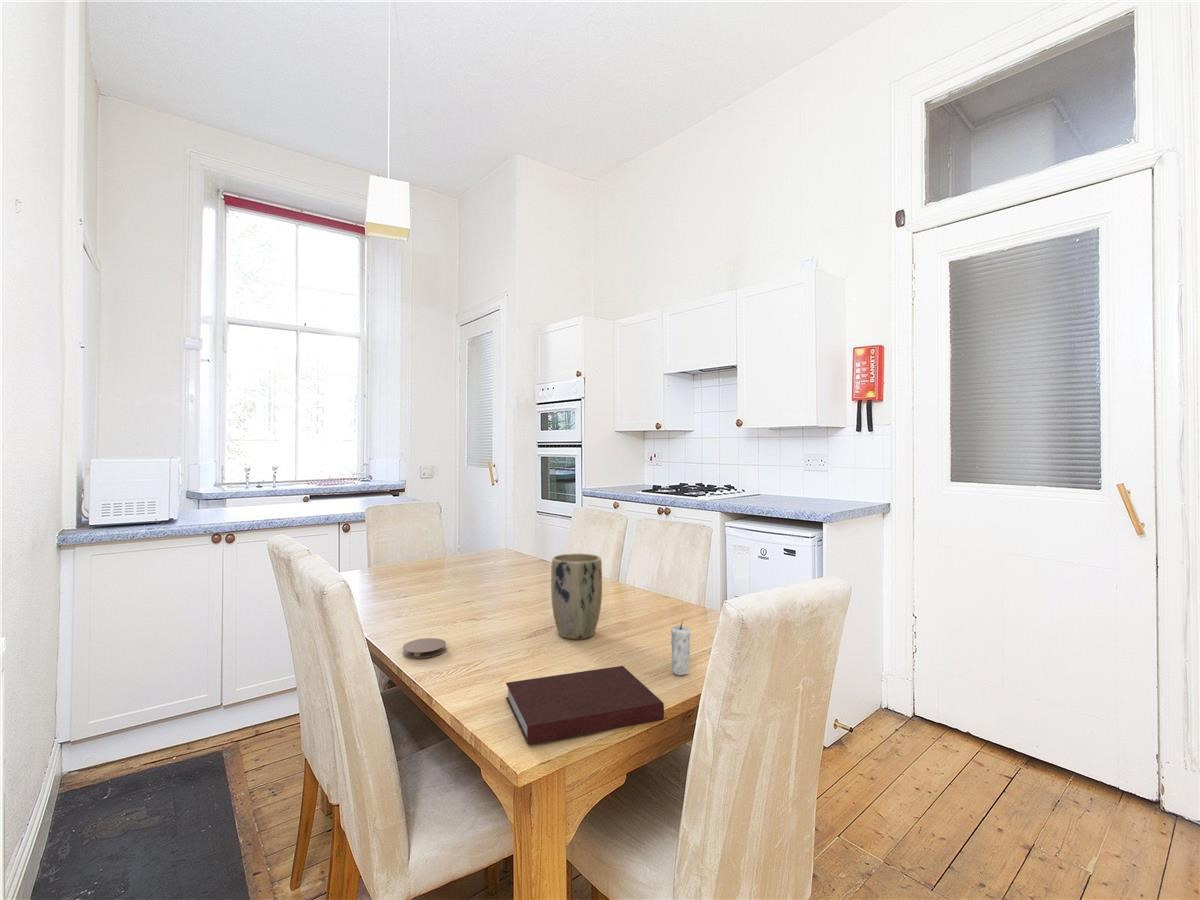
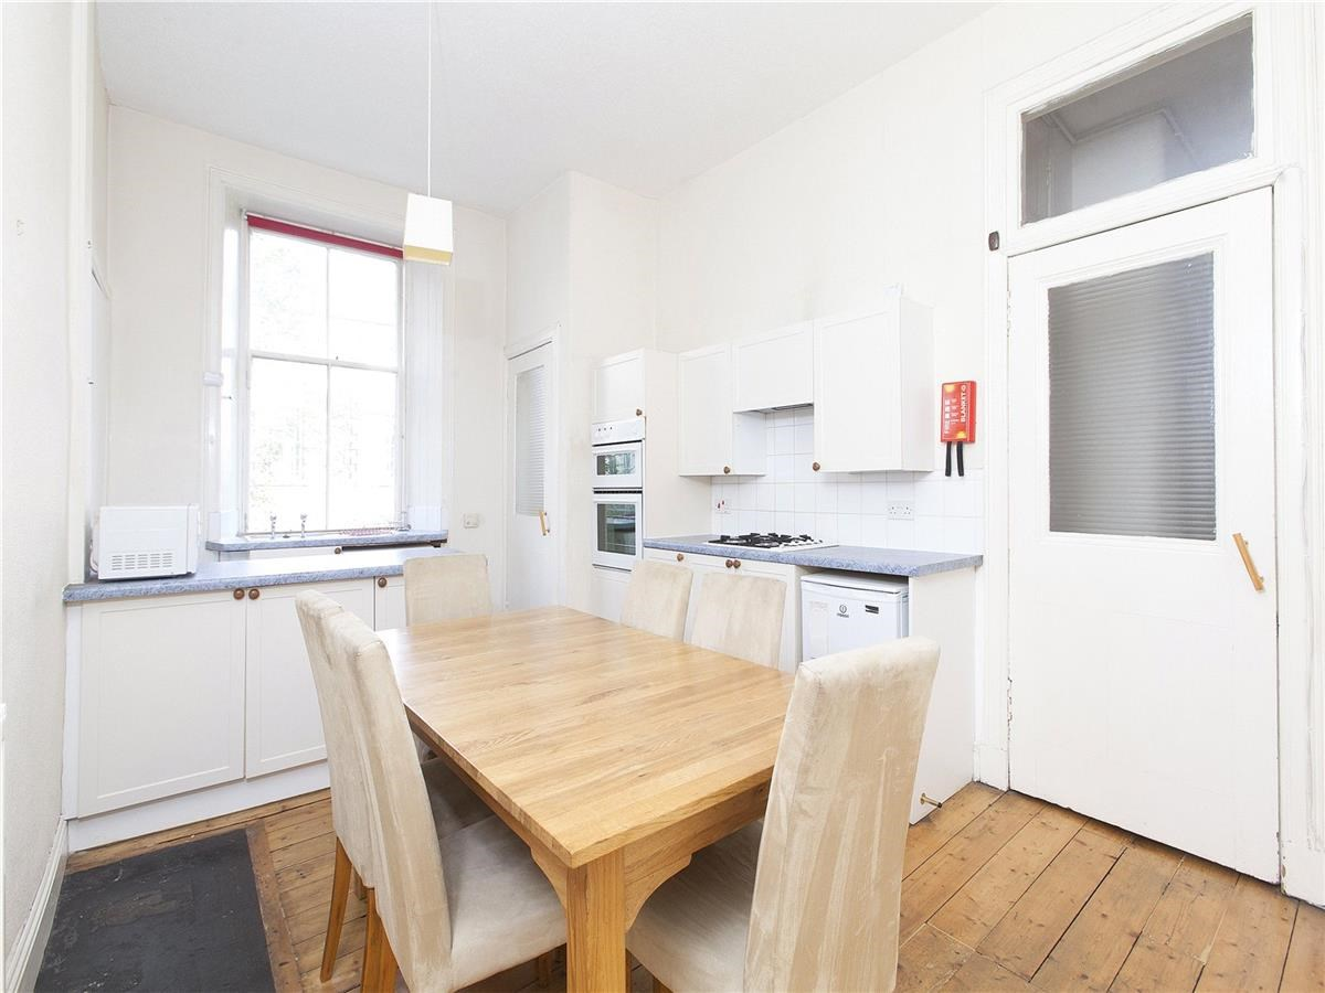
- notebook (581, 700)
- coaster (424, 647)
- candle (680, 645)
- plant pot (576, 595)
